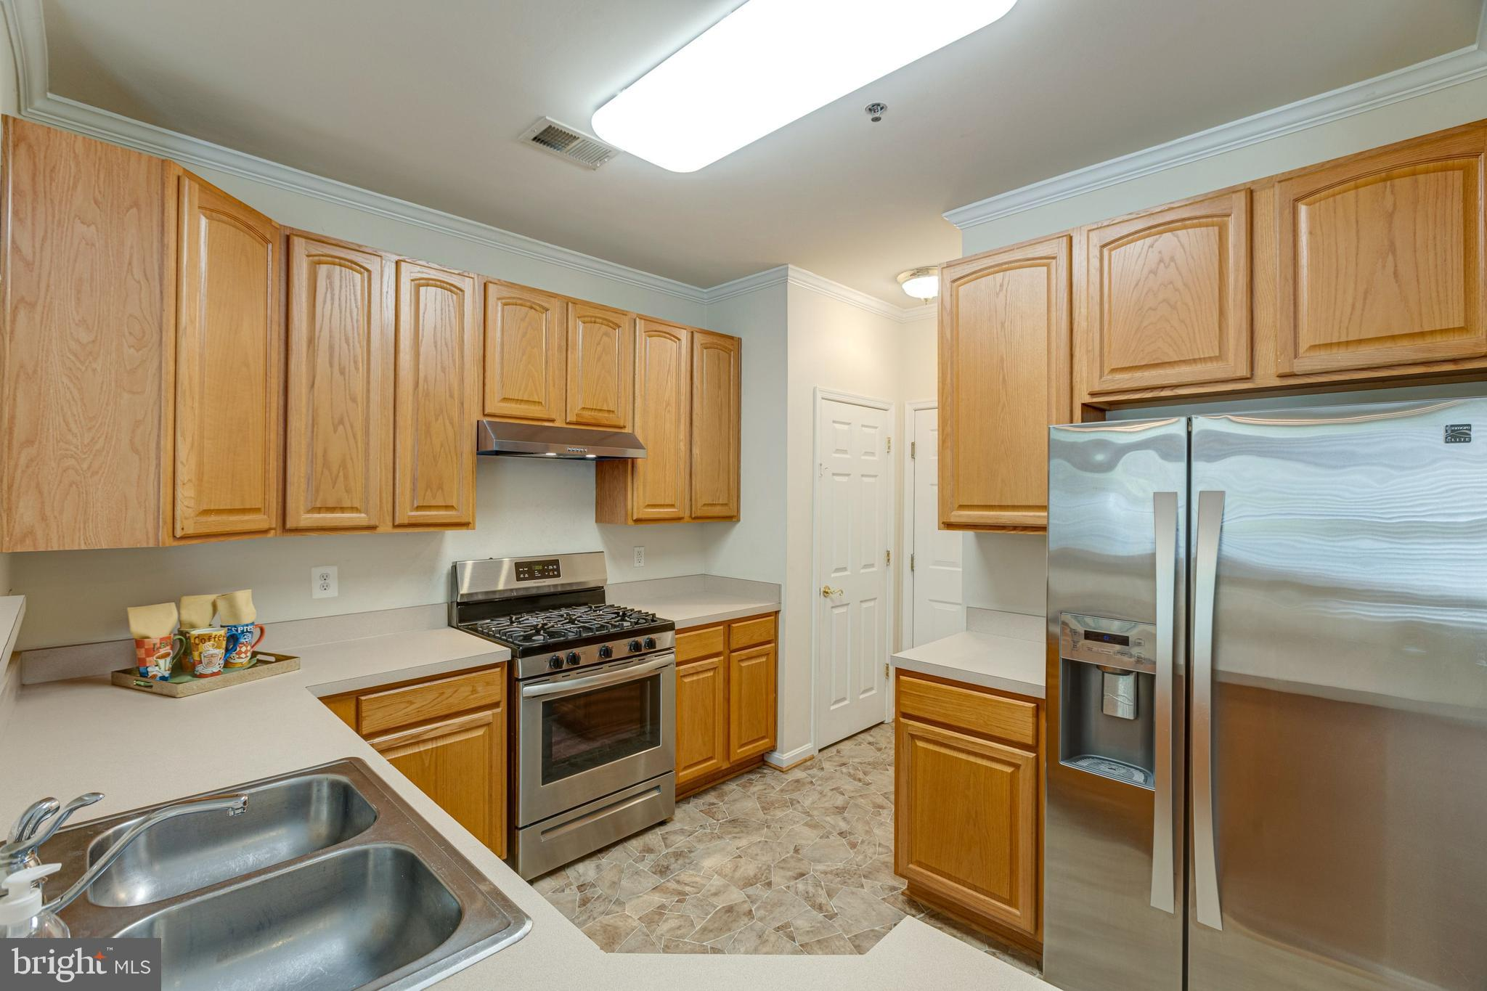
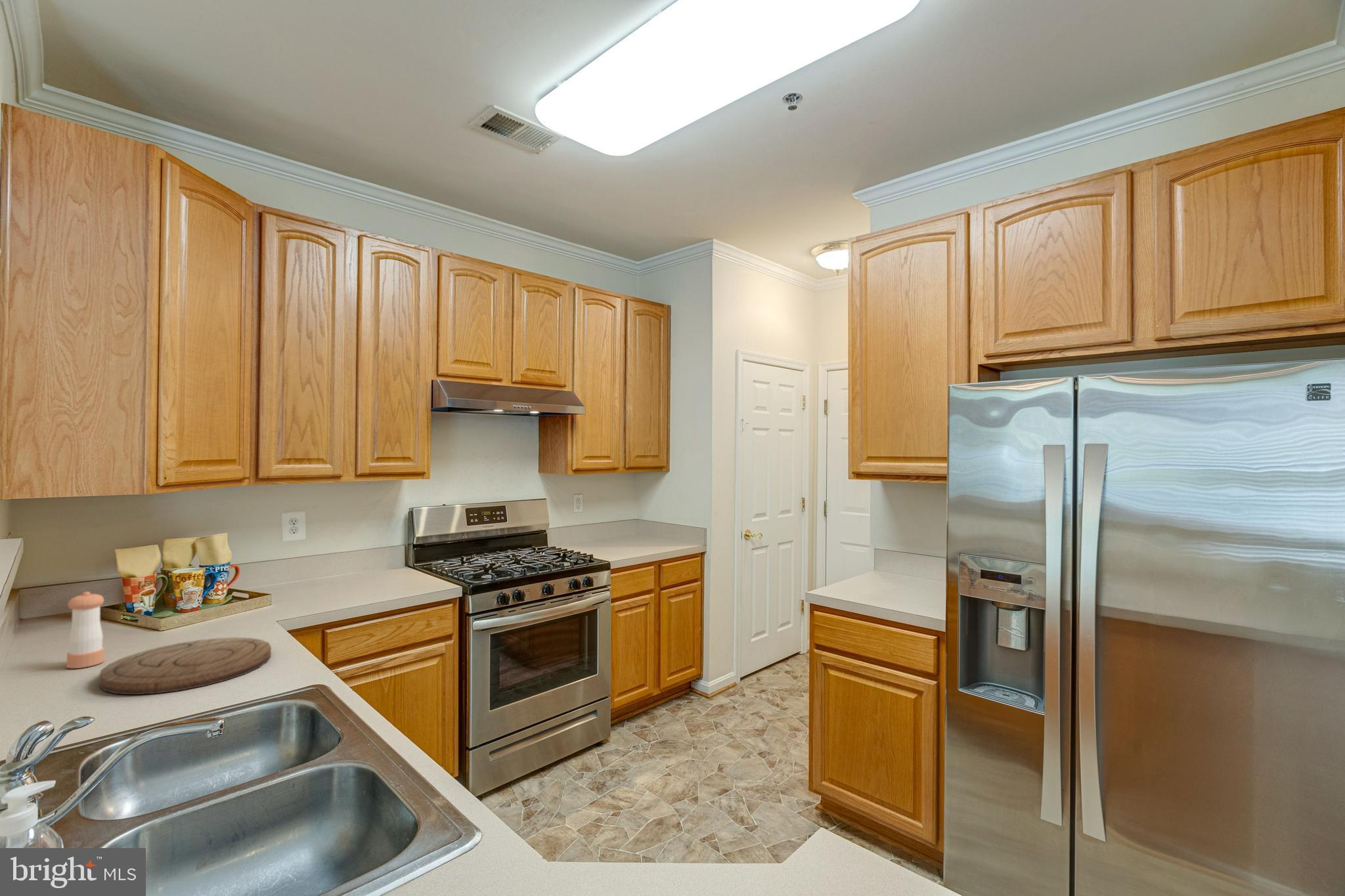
+ pepper shaker (86, 628)
+ cutting board (190, 662)
